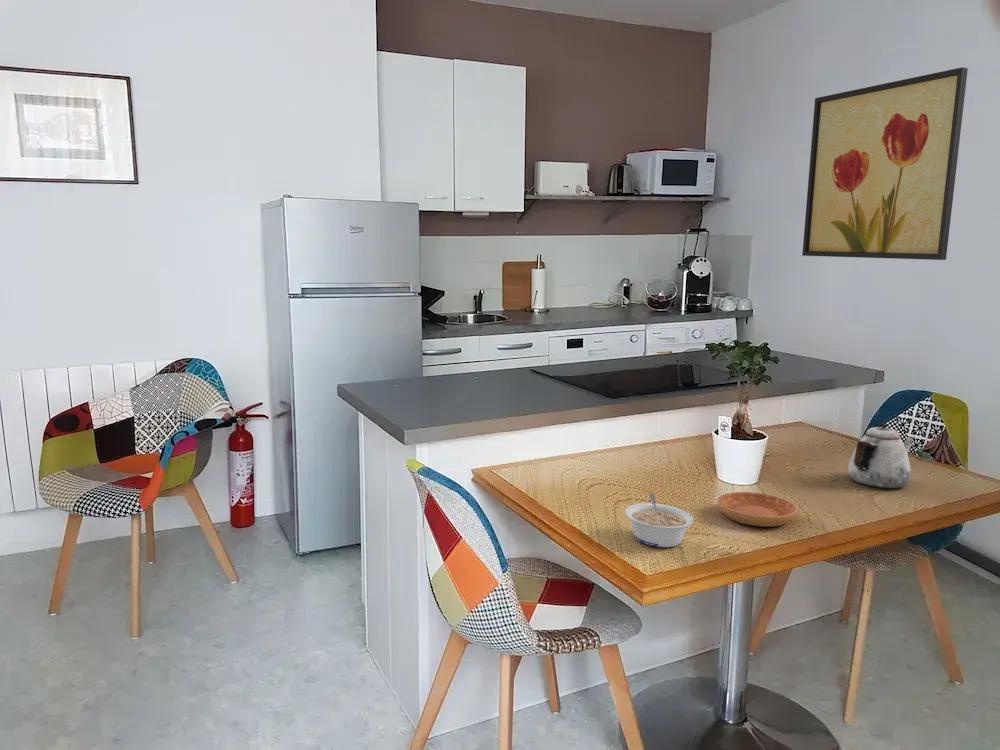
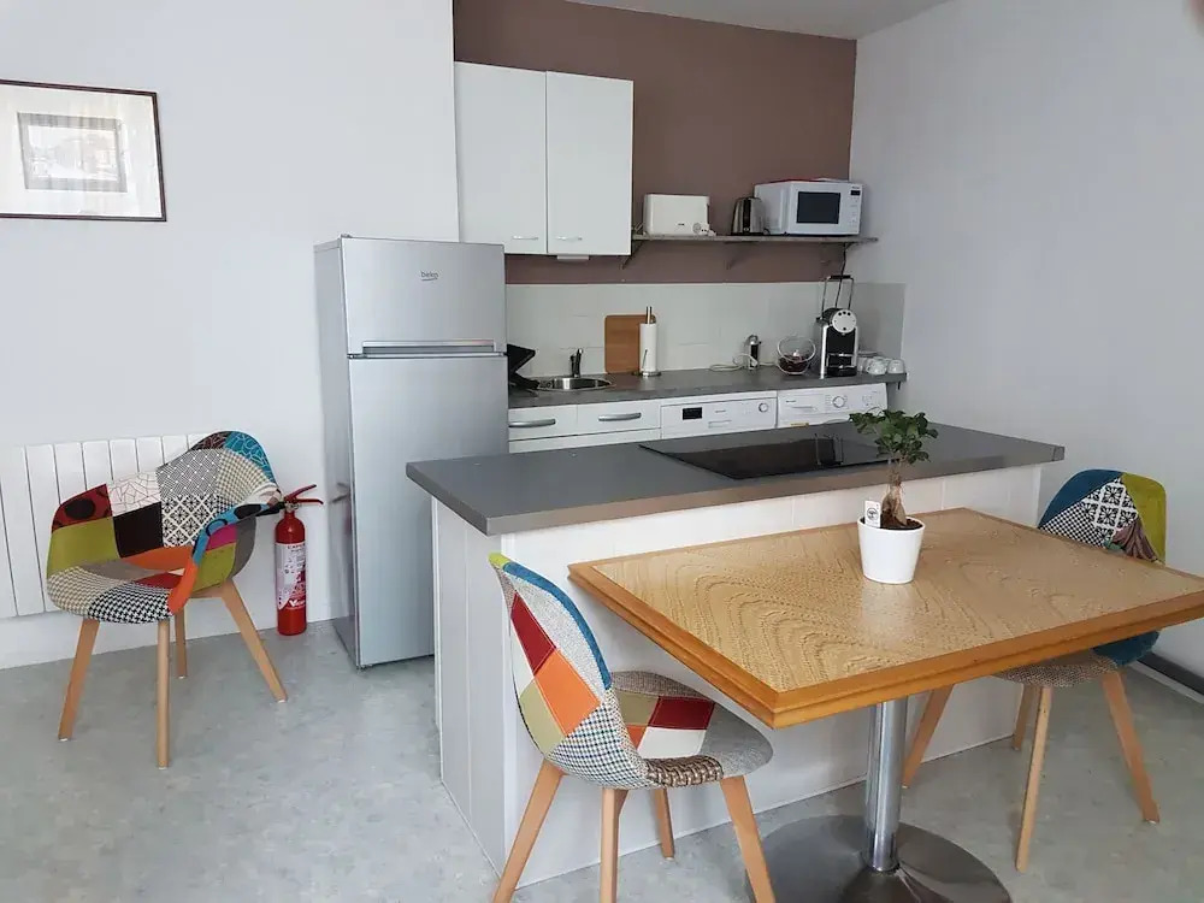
- teapot (884, 452)
- wall art (875, 172)
- saucer (756, 510)
- legume (656, 523)
